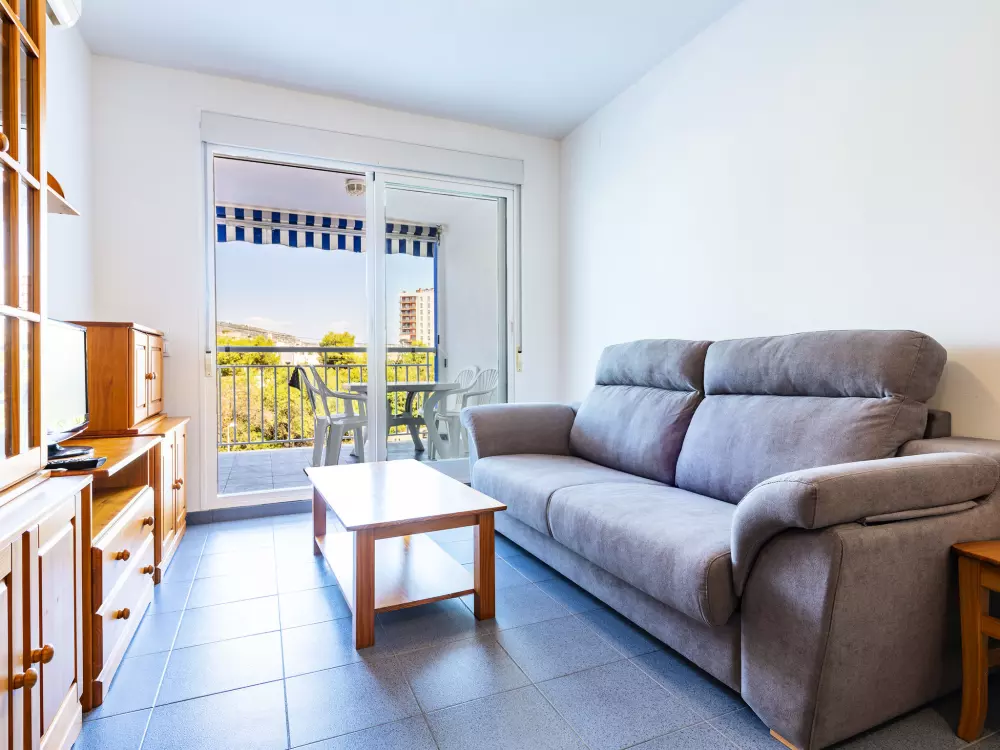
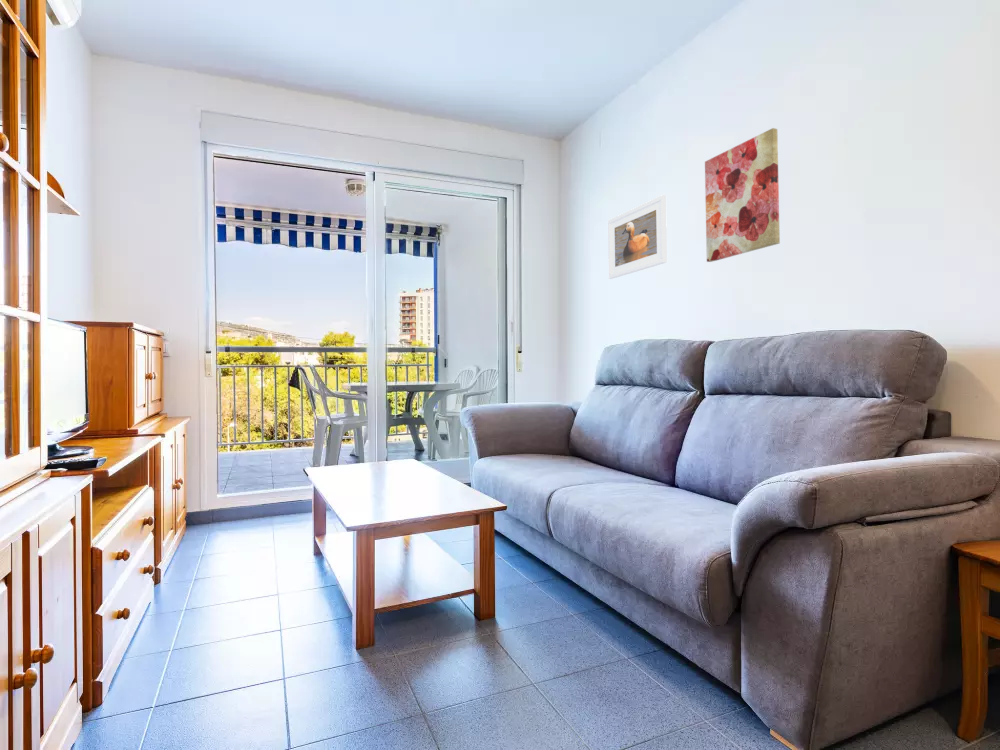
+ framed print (635, 240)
+ wall art (739, 199)
